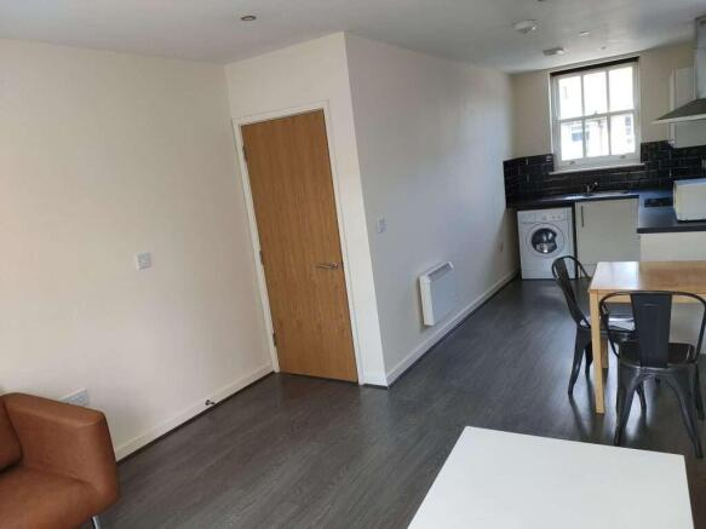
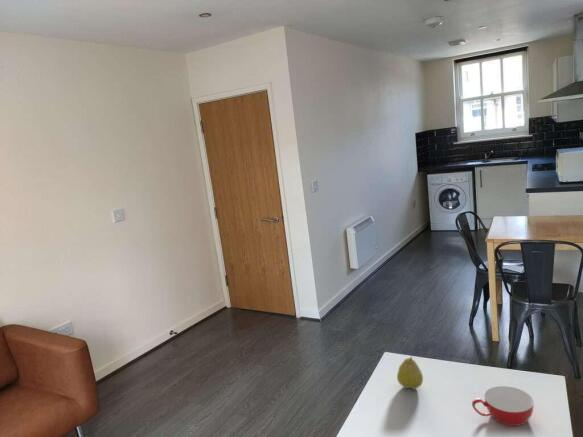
+ fruit (409, 372)
+ bowl (502, 407)
